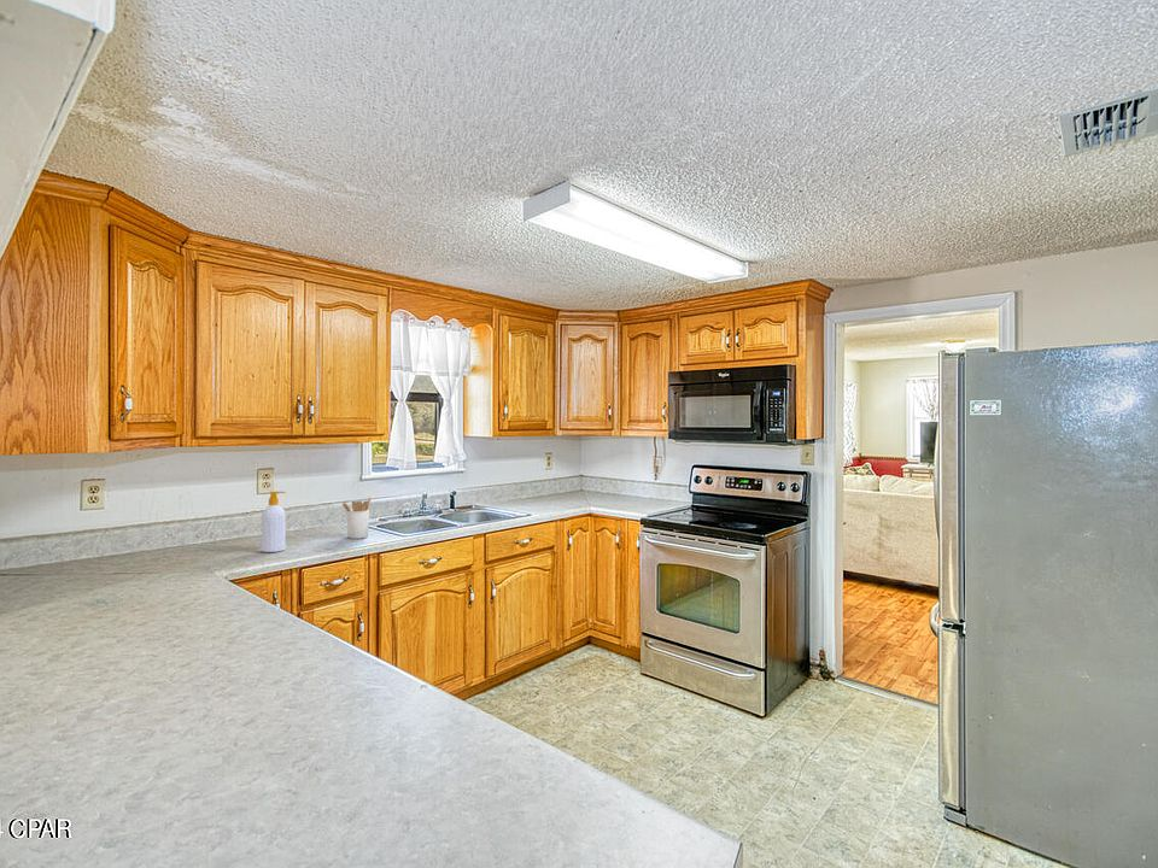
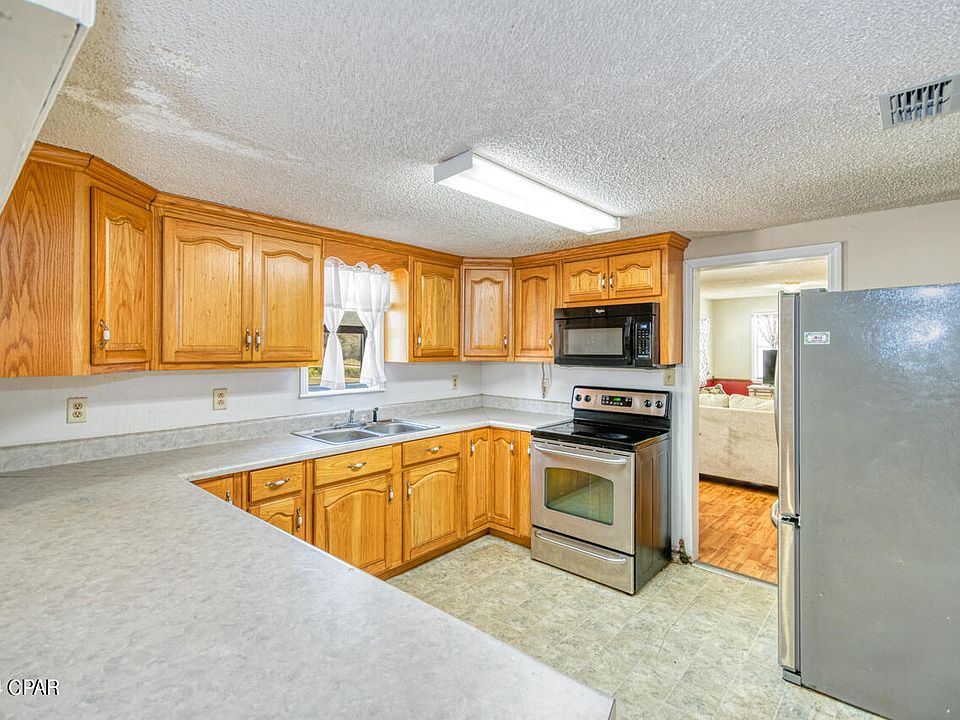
- utensil holder (358, 517)
- soap bottle (274, 521)
